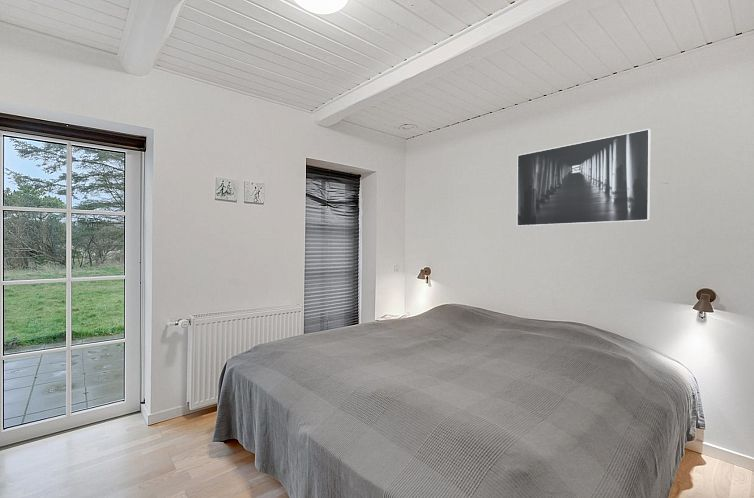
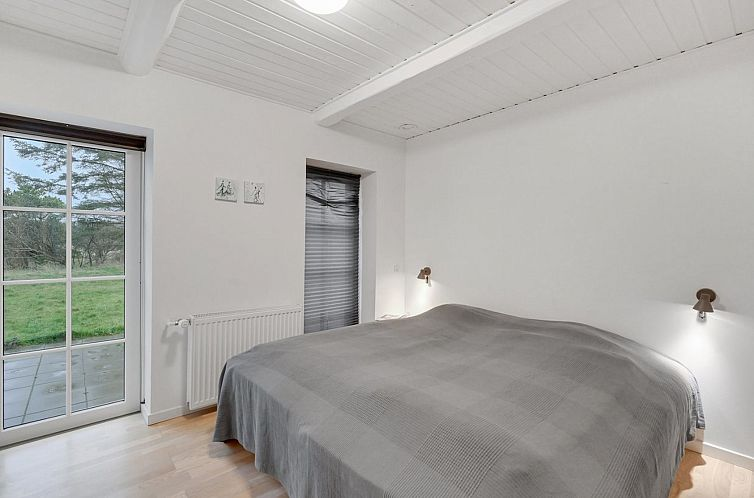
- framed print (575, 183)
